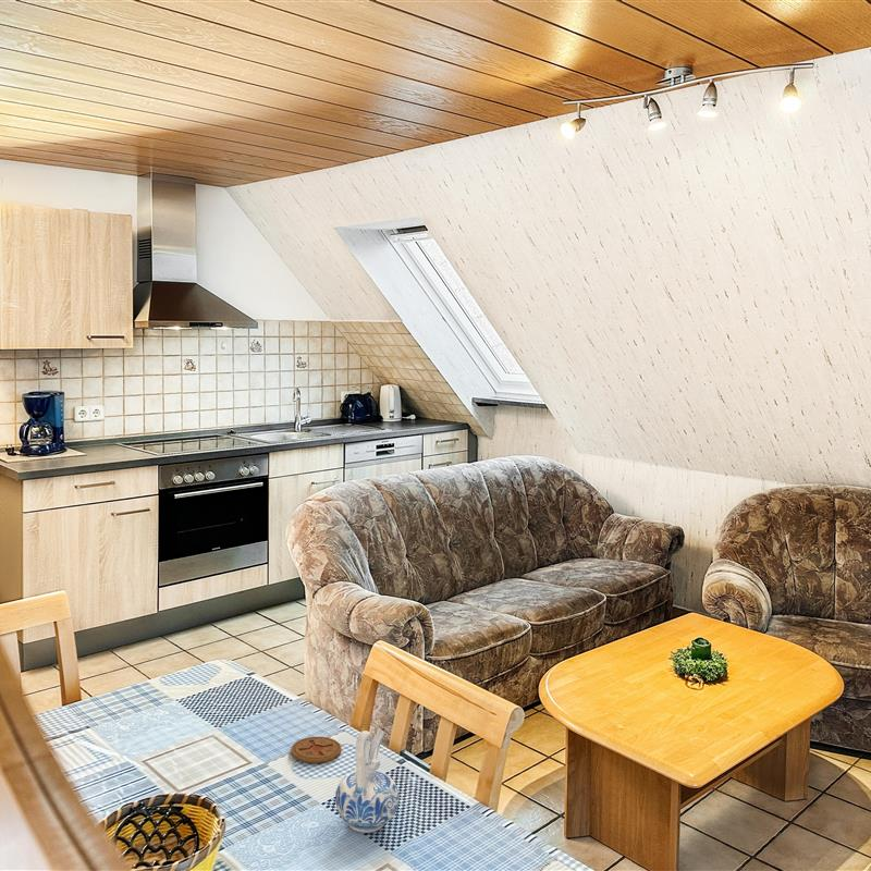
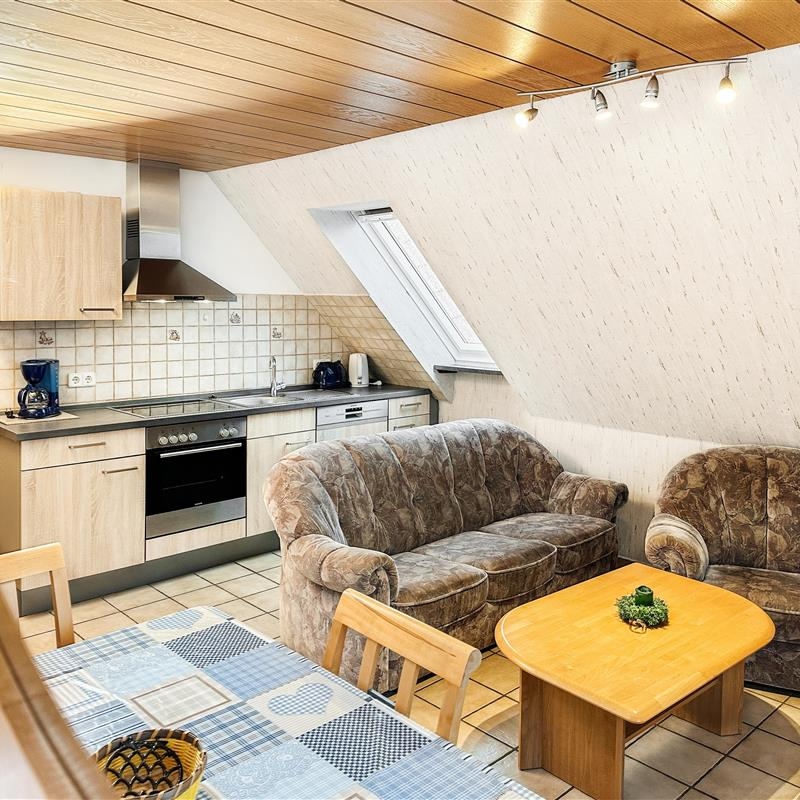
- coaster (316, 749)
- ceramic pitcher (367, 773)
